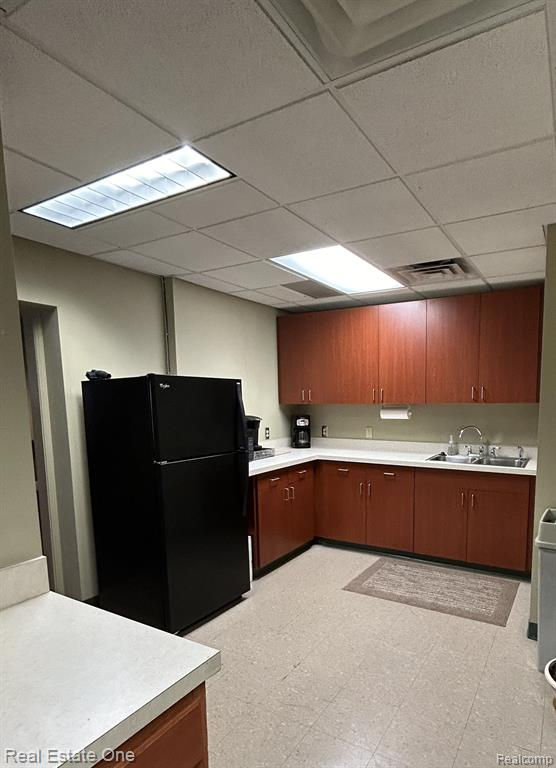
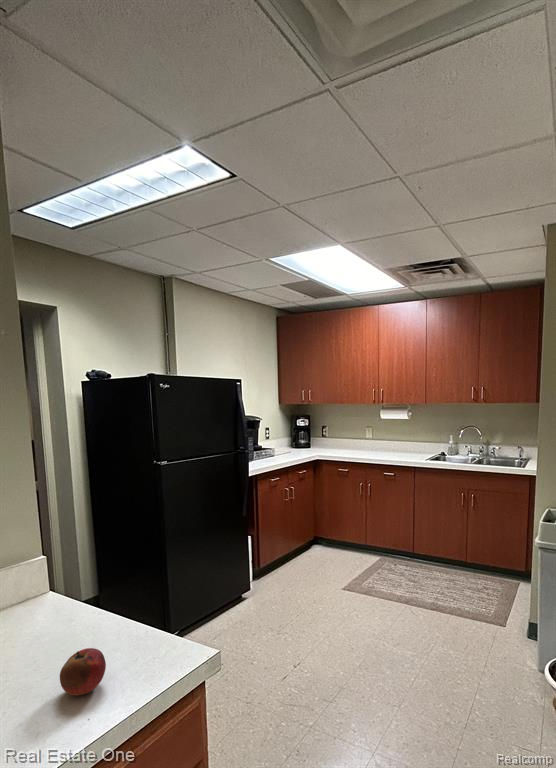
+ fruit (83, 670)
